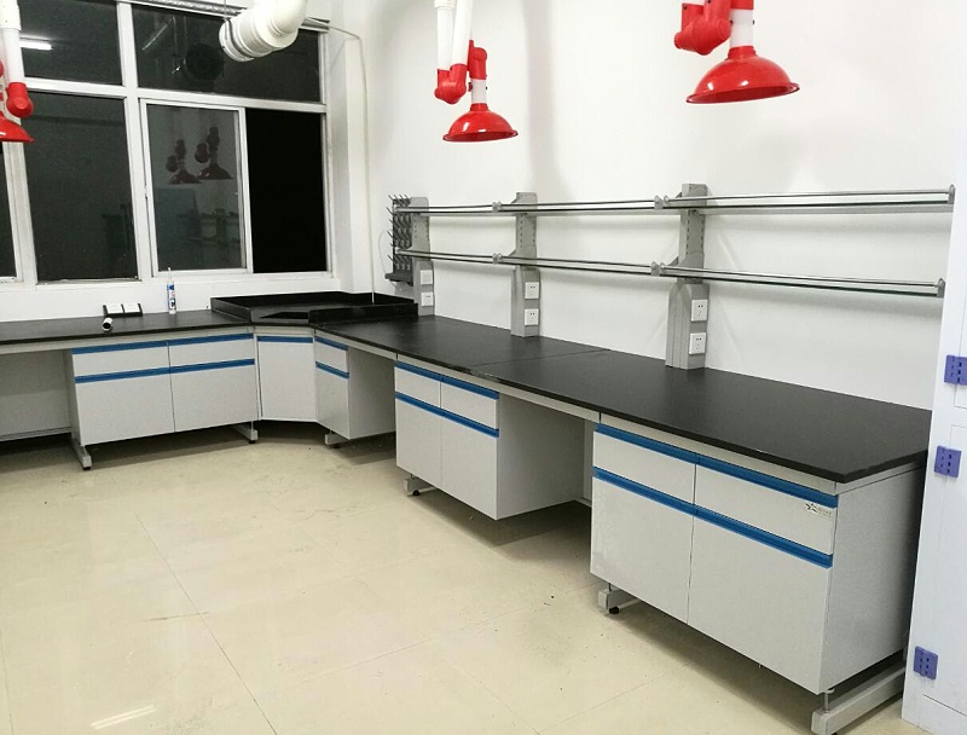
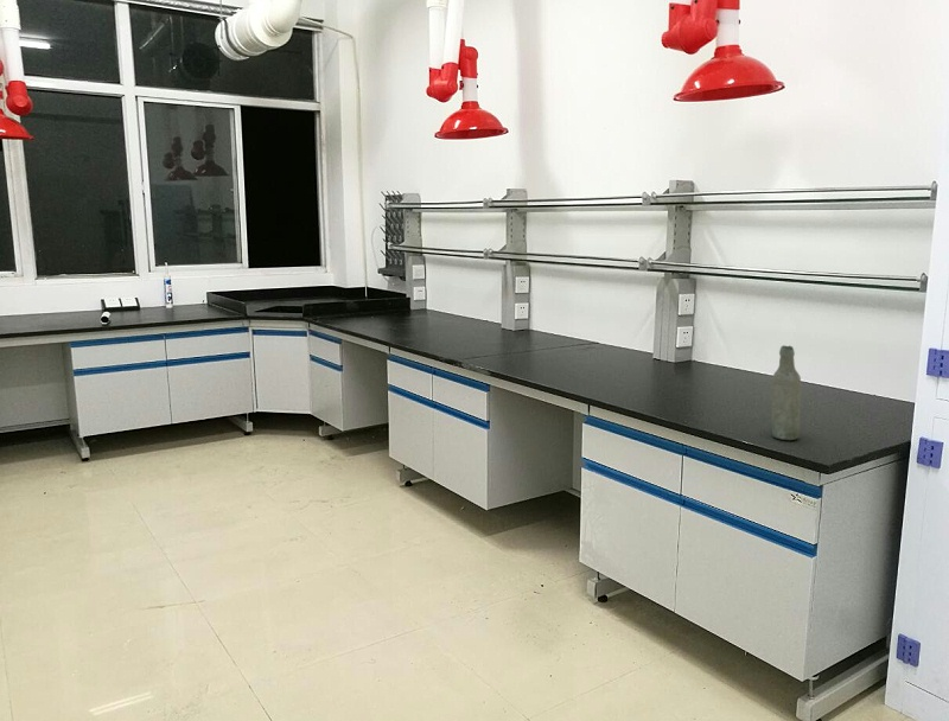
+ bottle (786, 391)
